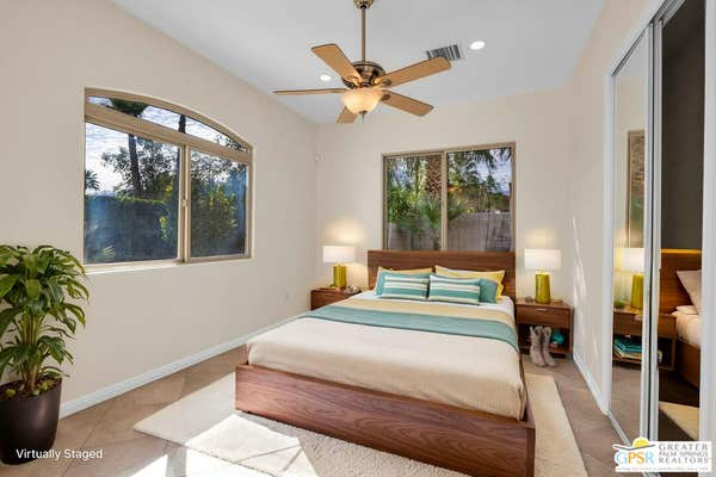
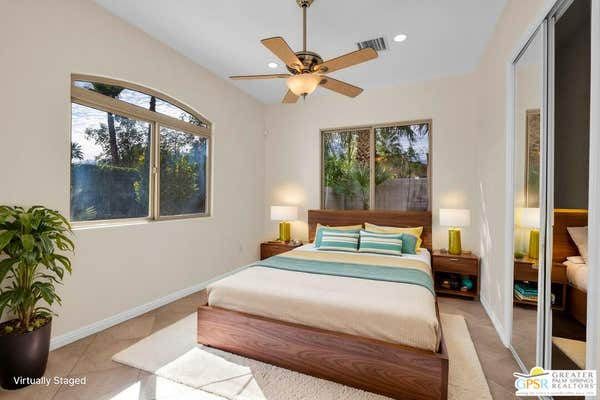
- boots (542, 345)
